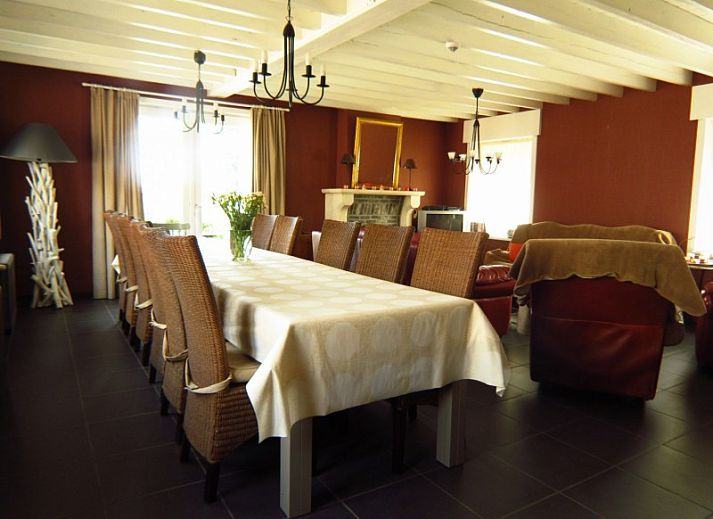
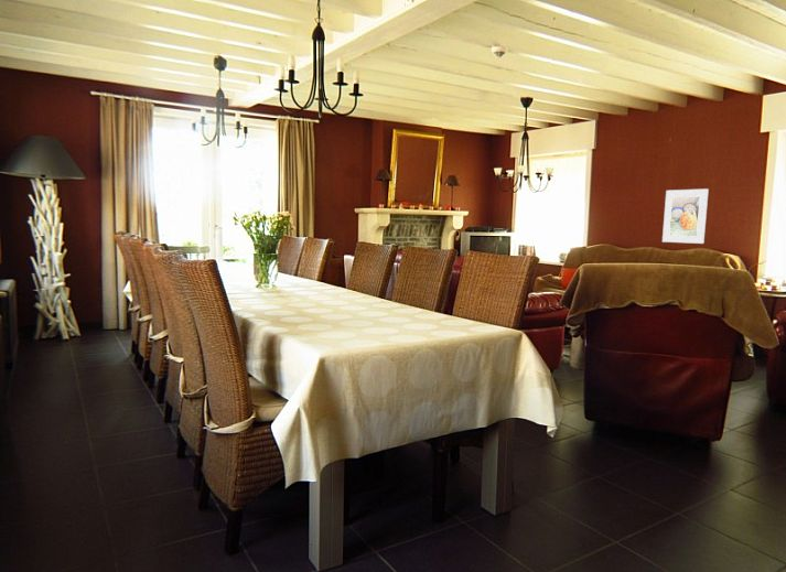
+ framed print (683, 216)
